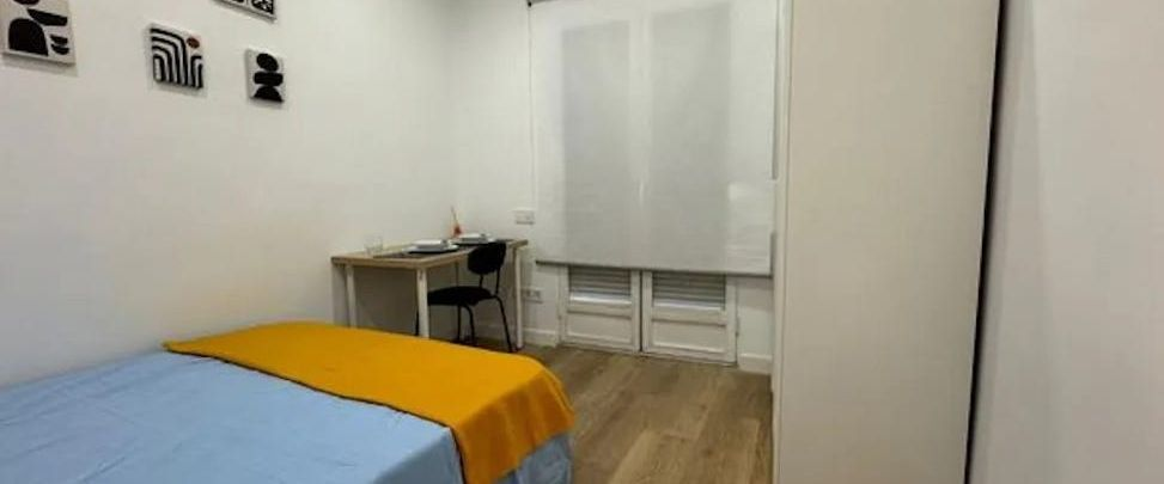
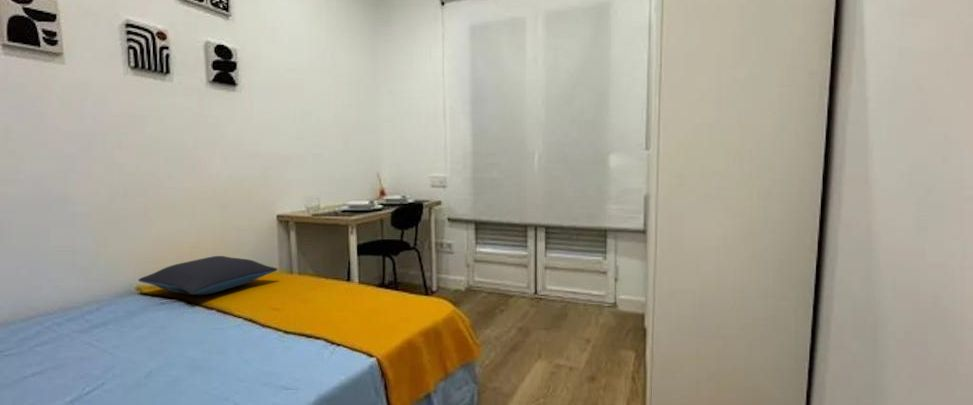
+ pillow (209, 274)
